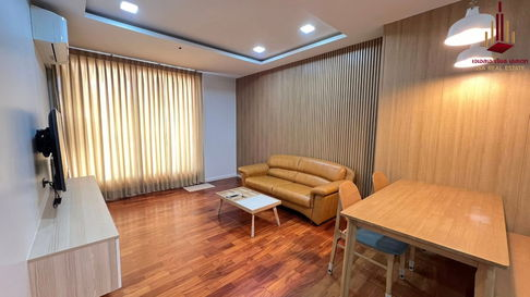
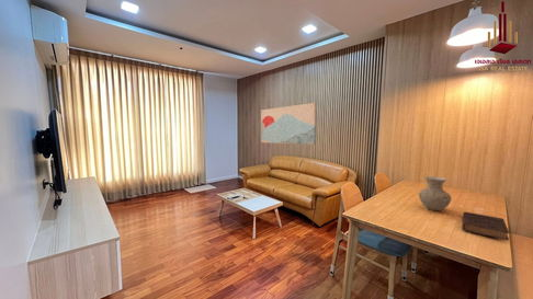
+ vase (434, 194)
+ book (483, 223)
+ wall art (284, 125)
